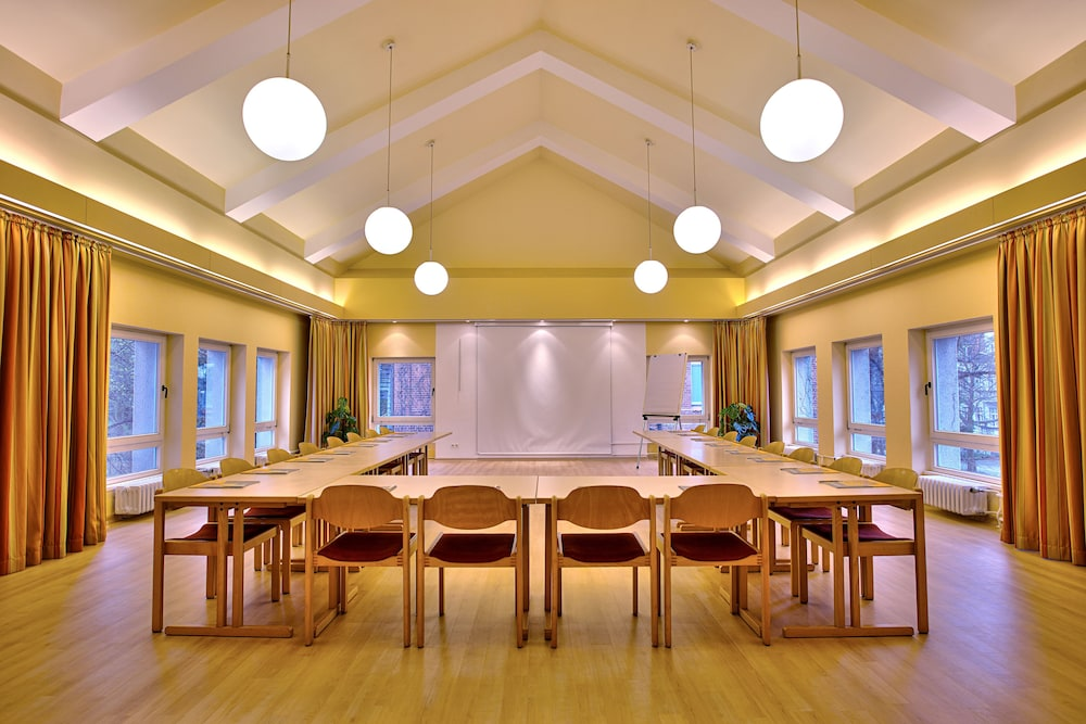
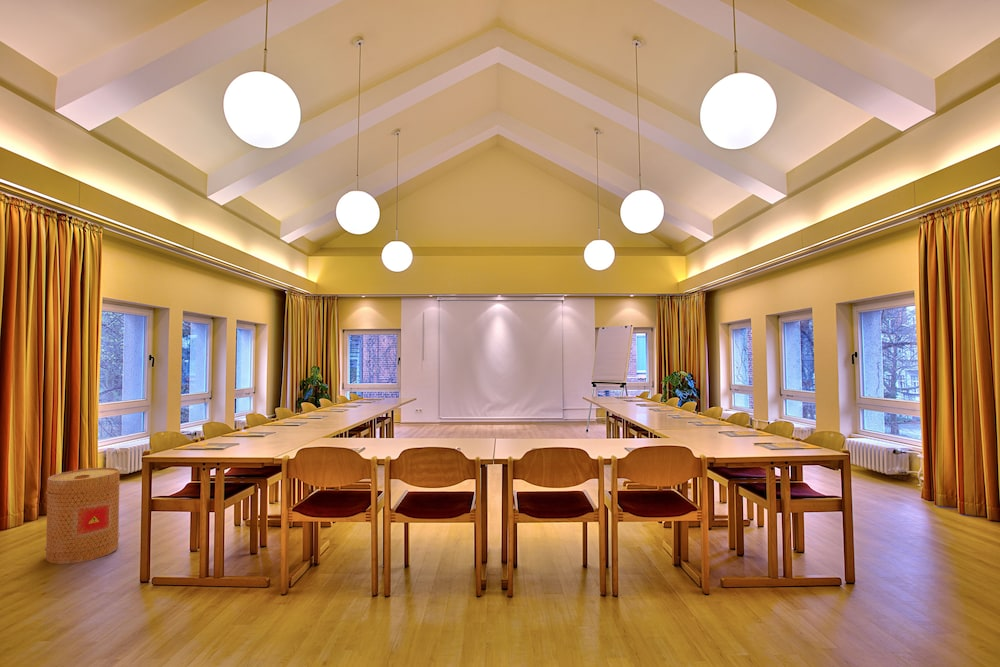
+ basket (84, 513)
